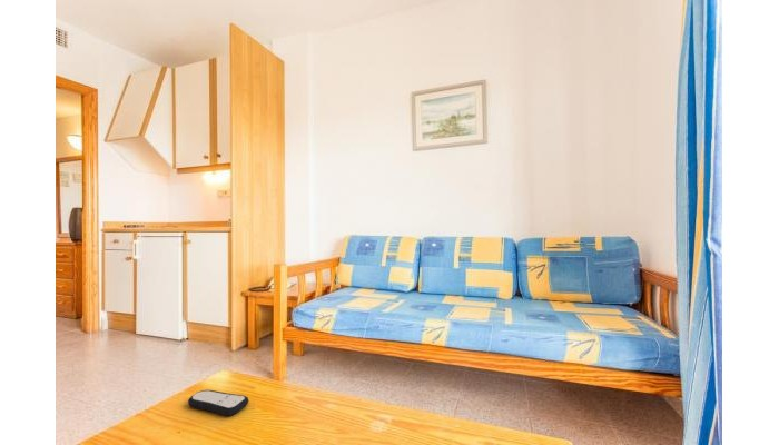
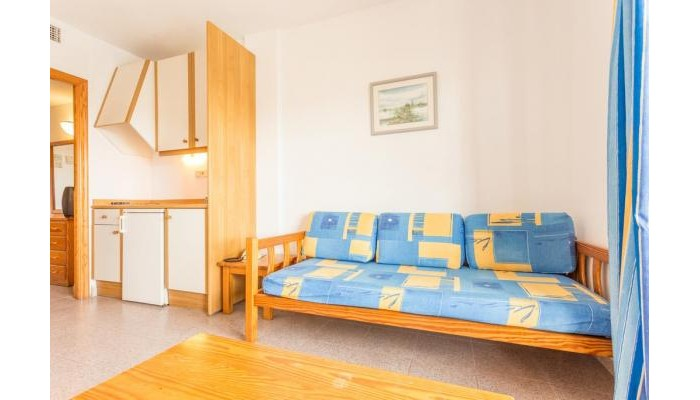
- remote control (217, 400)
